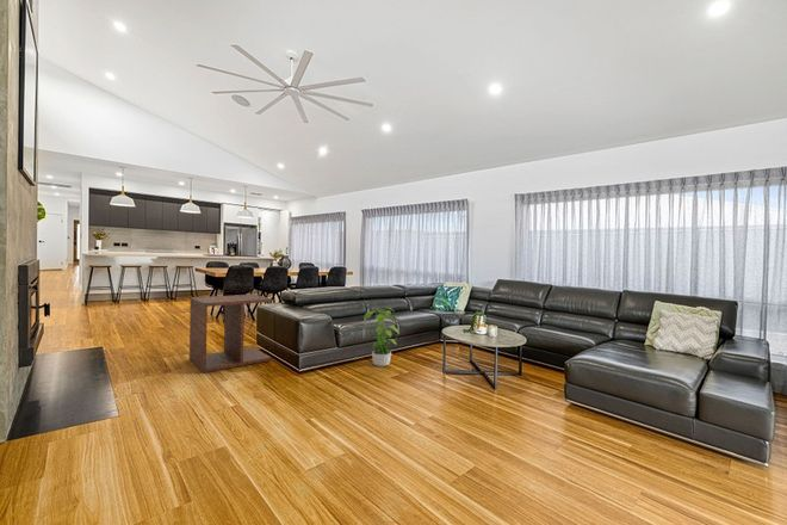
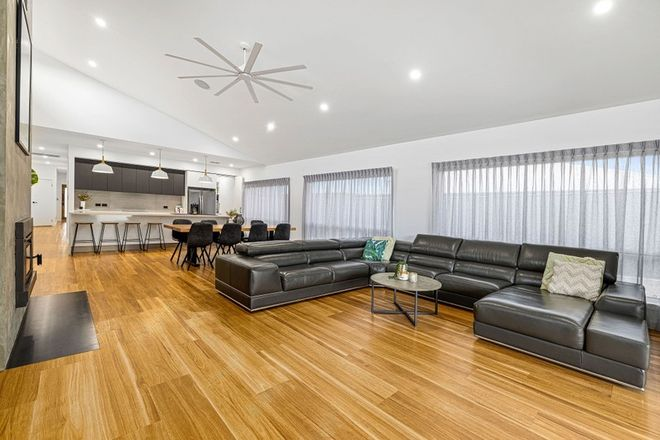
- side table (230, 328)
- potted plant (379, 335)
